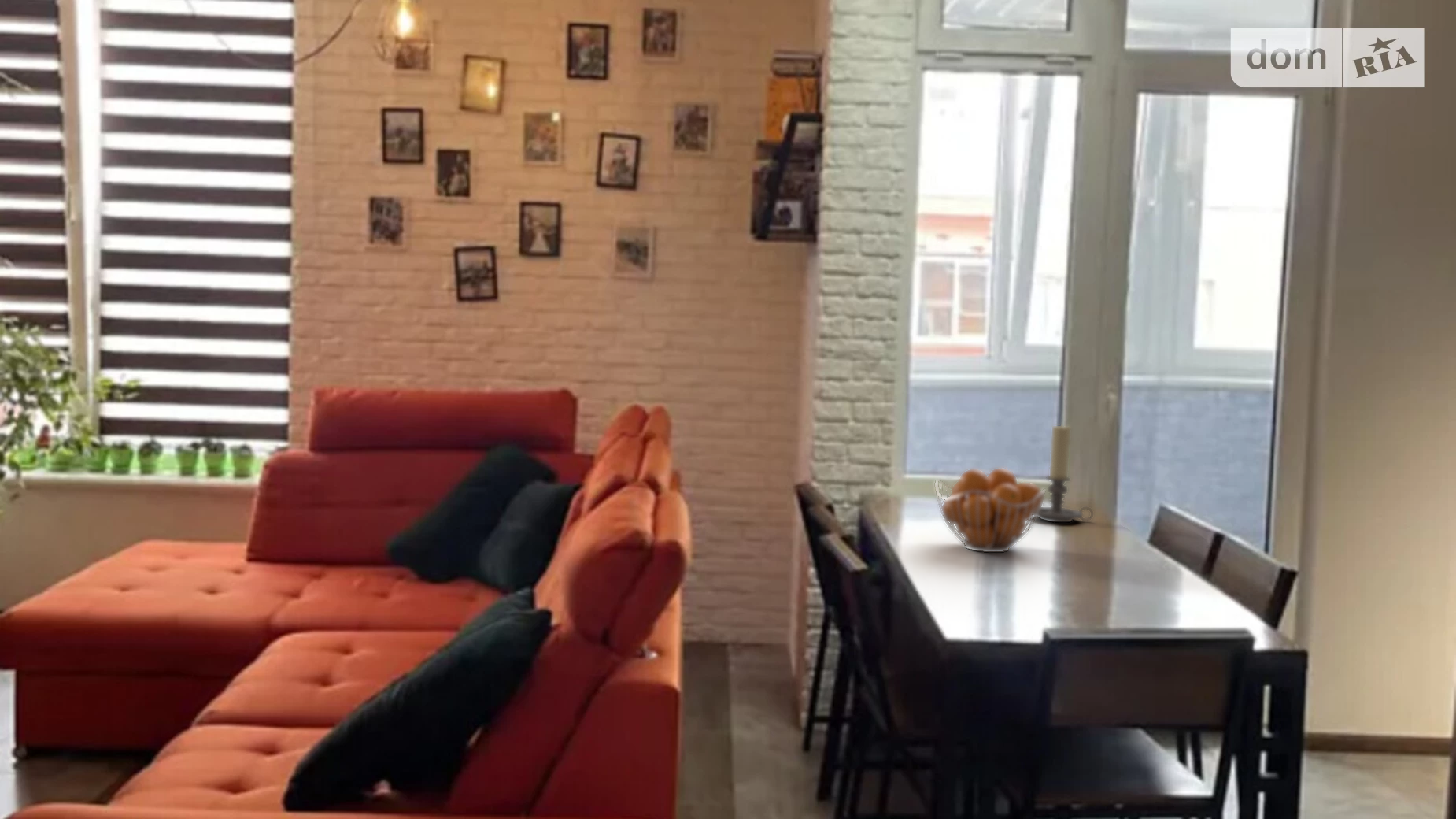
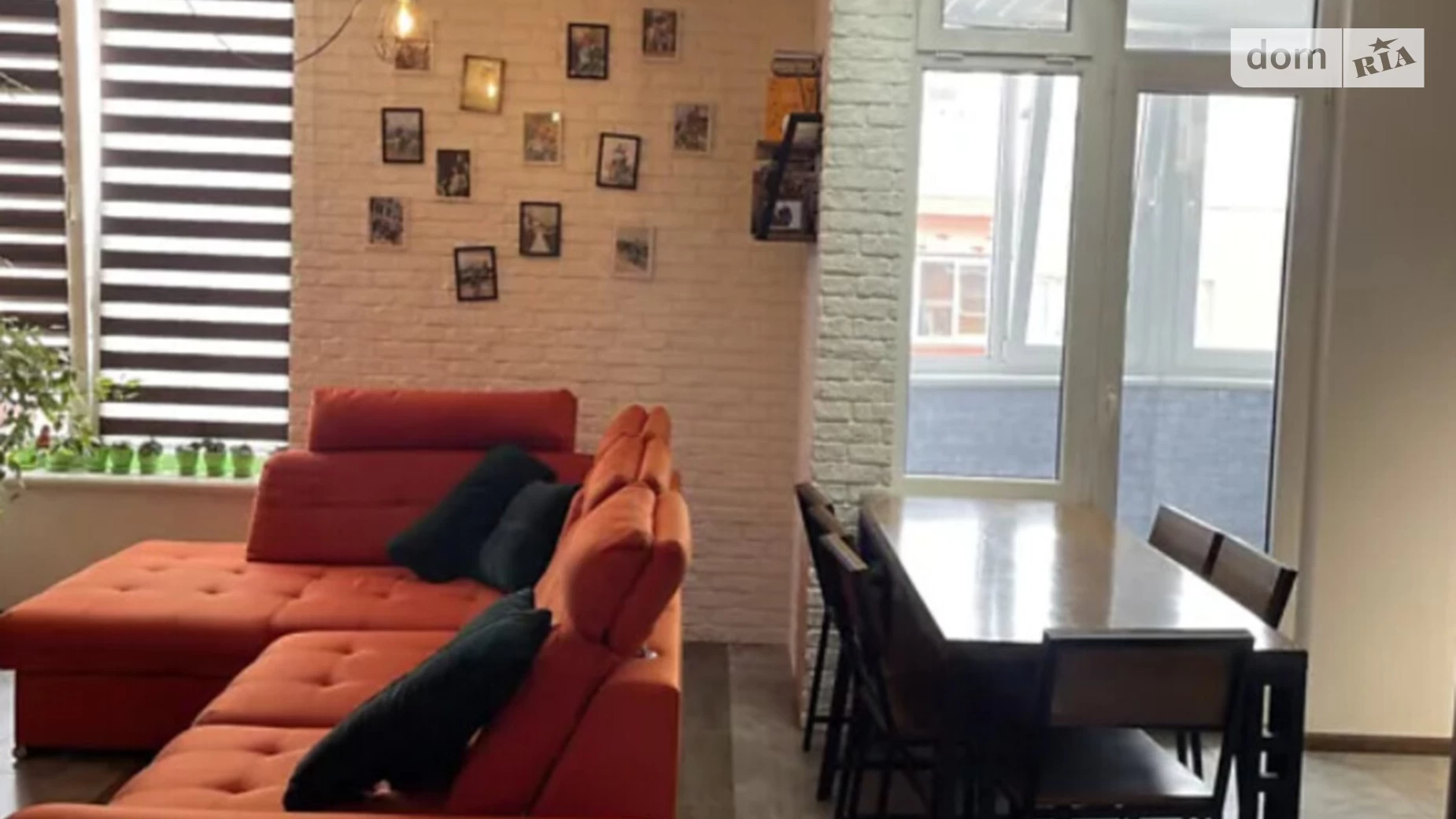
- fruit basket (989, 509)
- candle holder (1064, 472)
